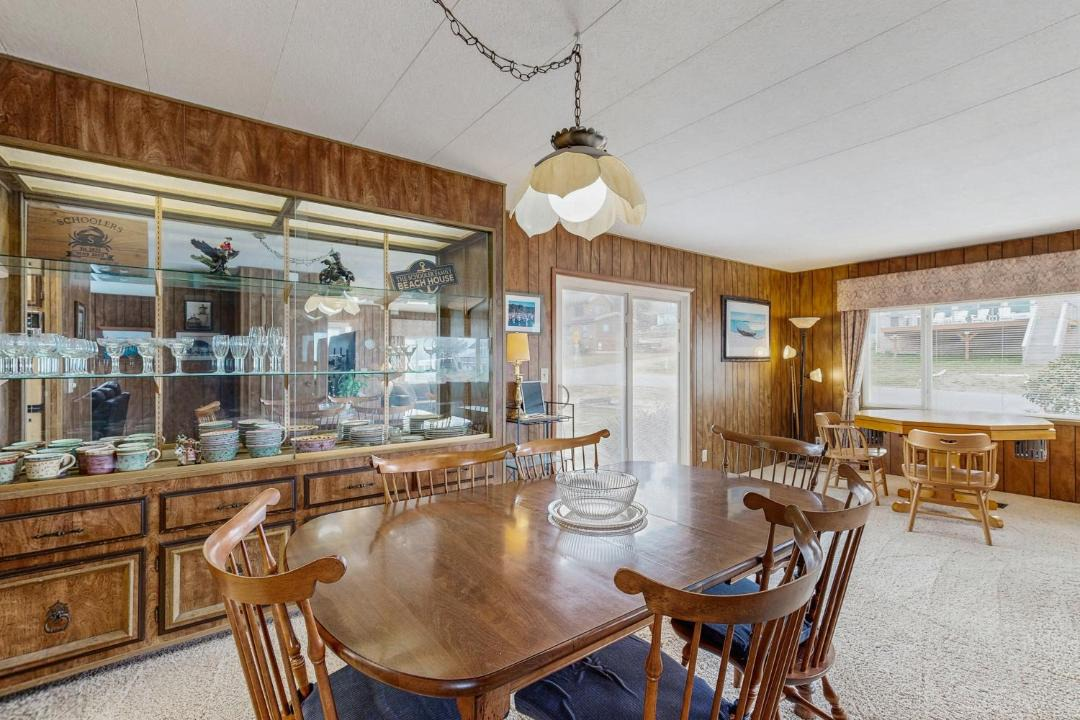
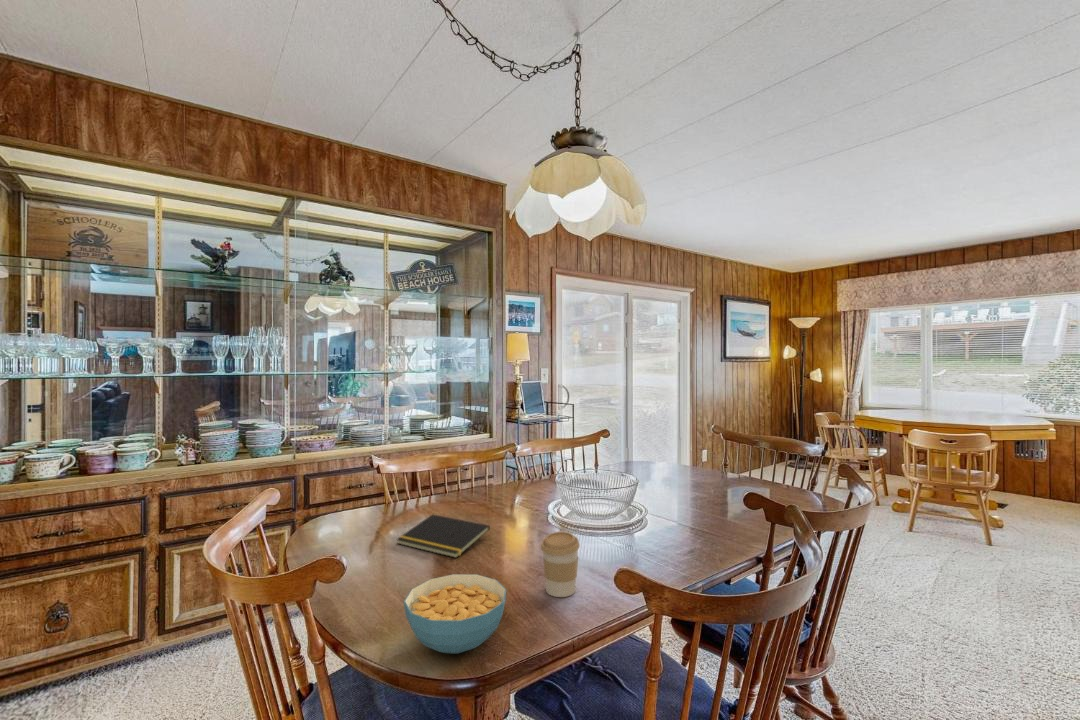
+ cereal bowl (456, 620)
+ notepad (443, 534)
+ coffee cup (560, 563)
